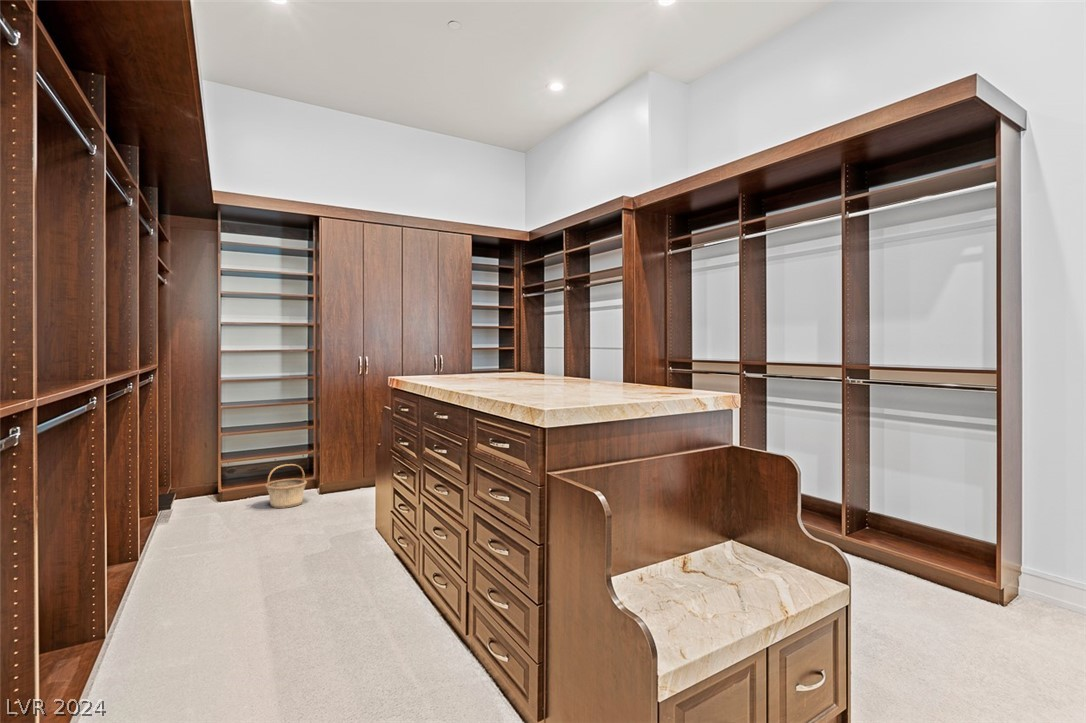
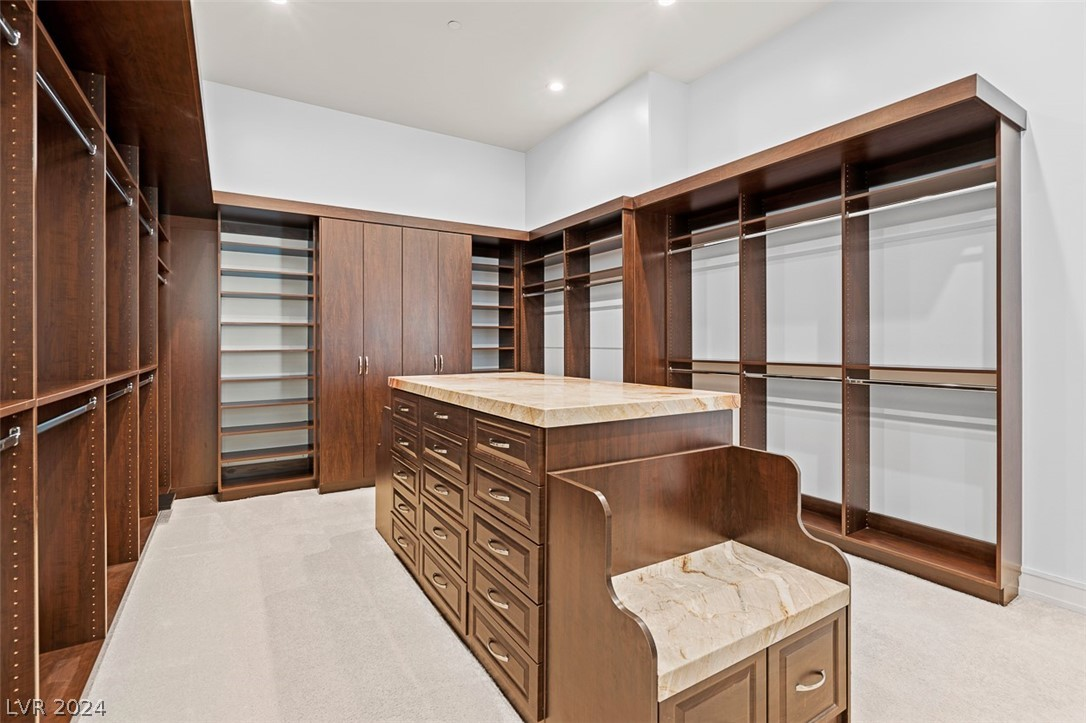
- basket (286, 484)
